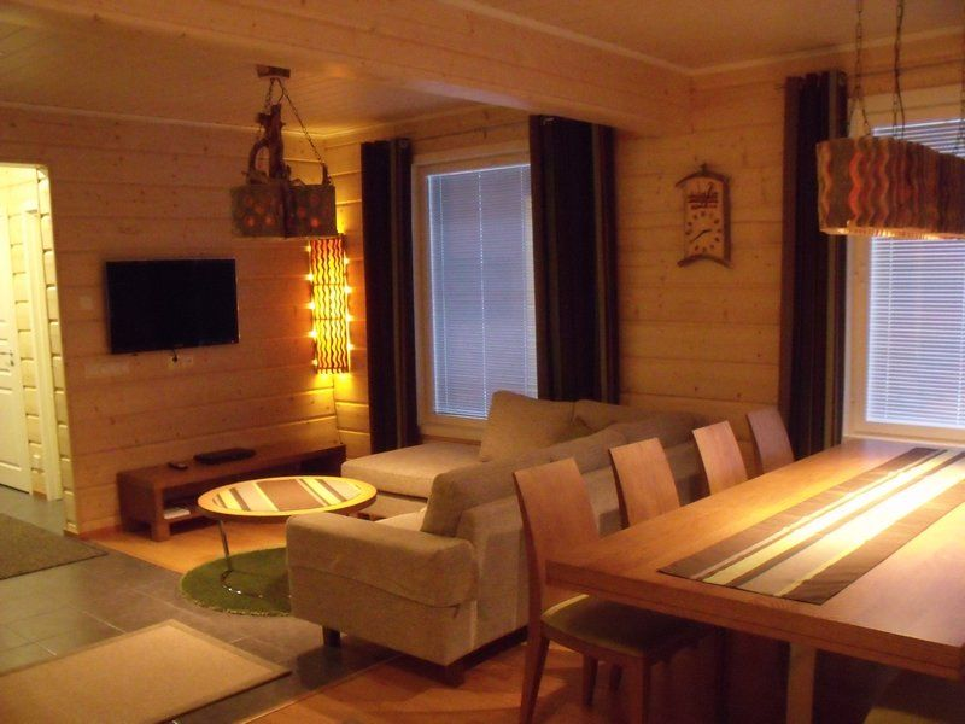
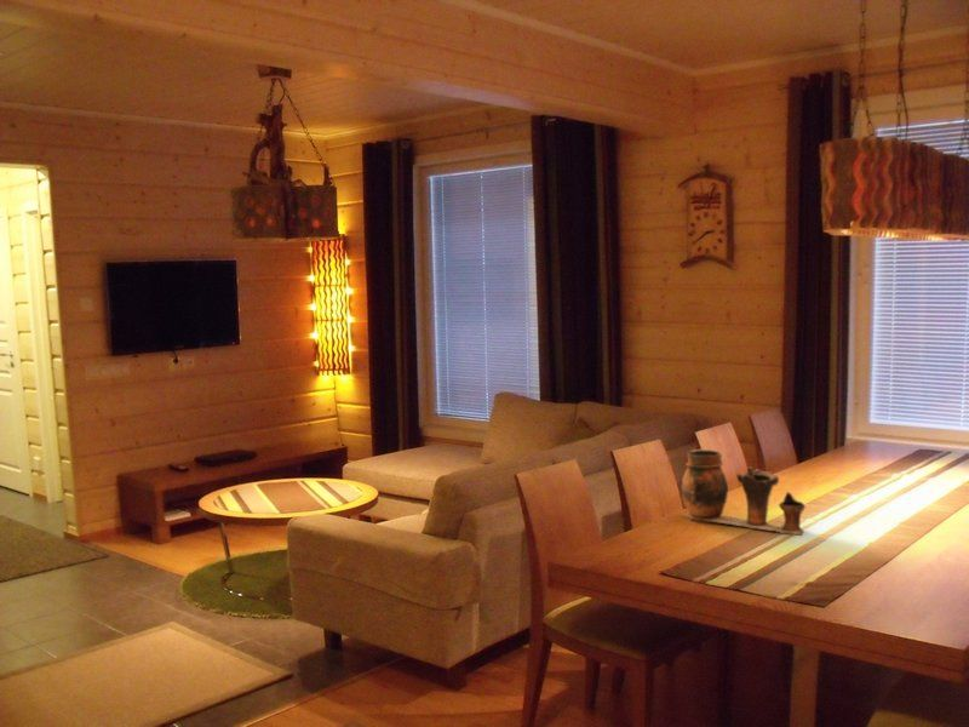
+ pottery set (742, 487)
